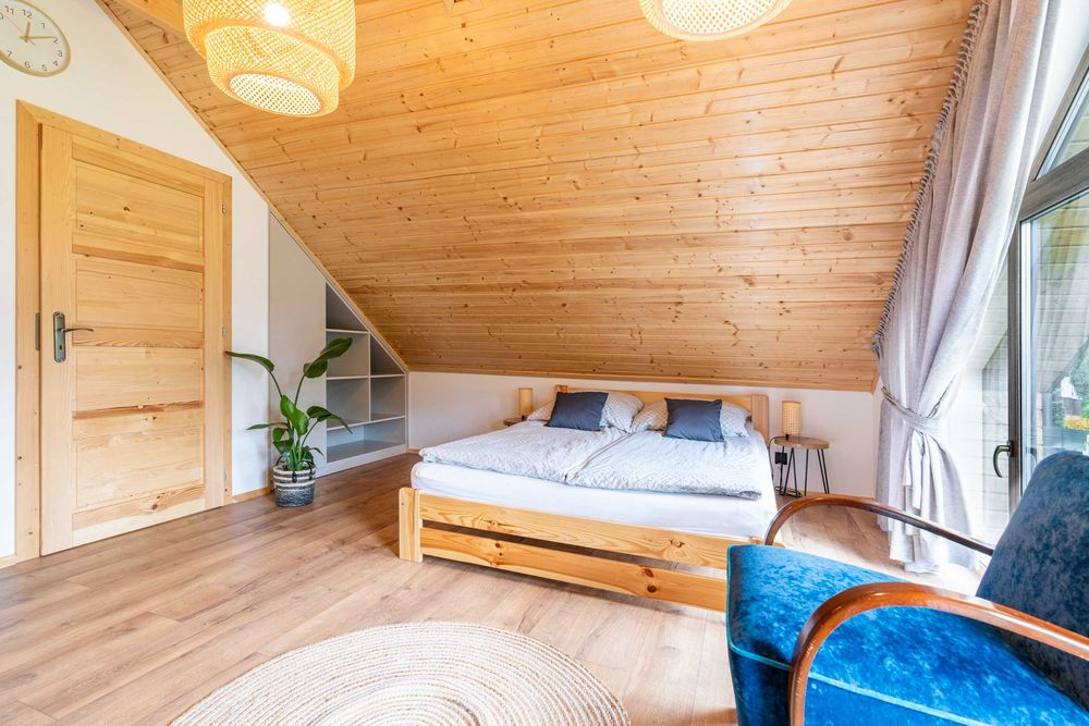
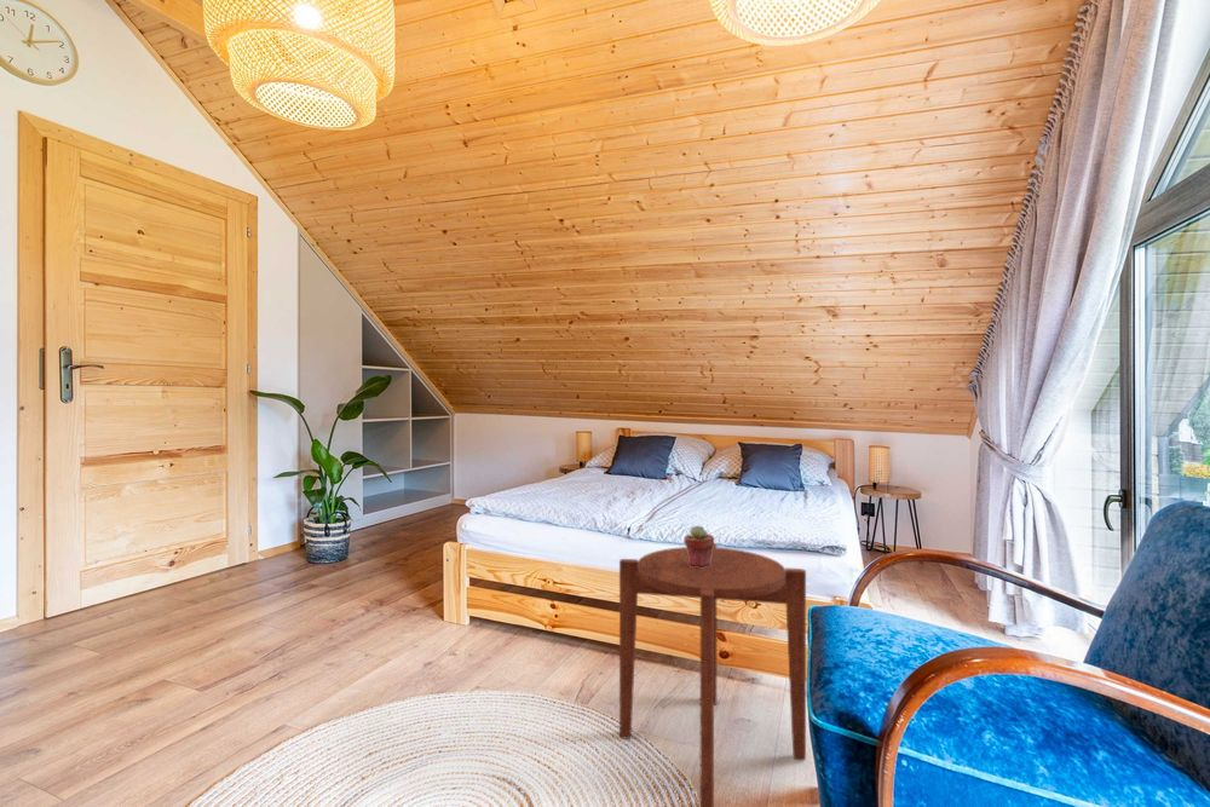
+ potted succulent (698, 543)
+ side table (709, 655)
